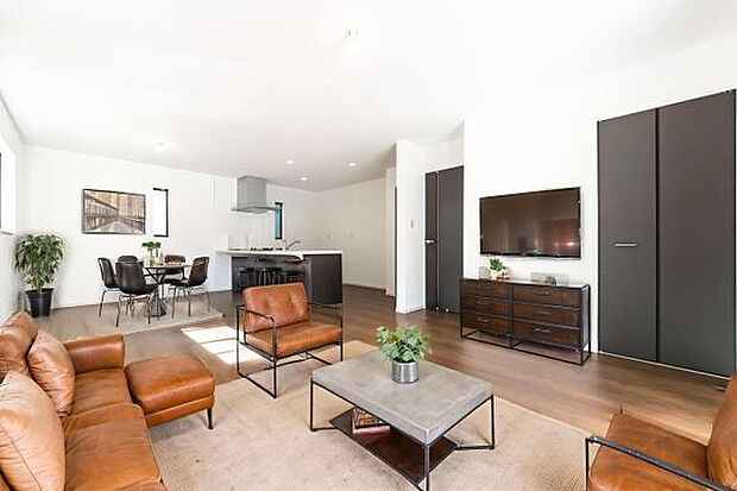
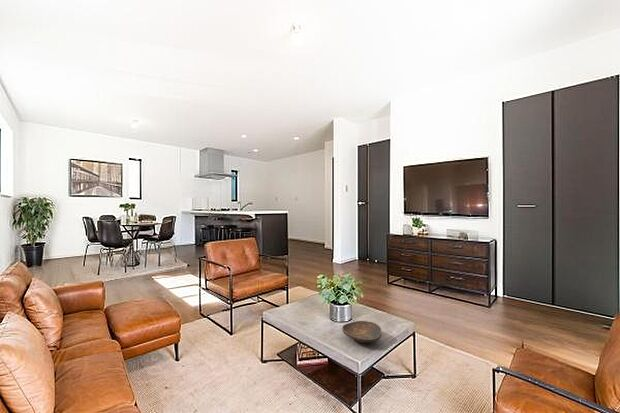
+ decorative bowl (361, 333)
